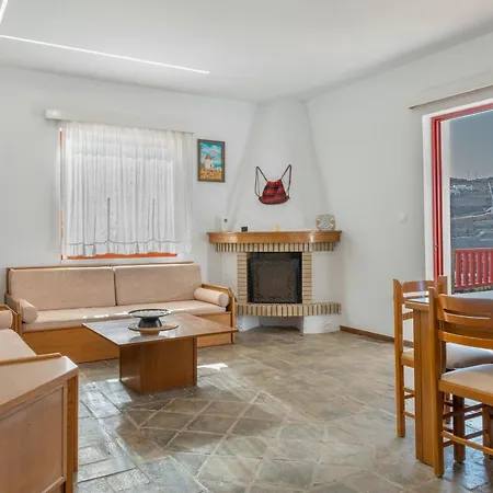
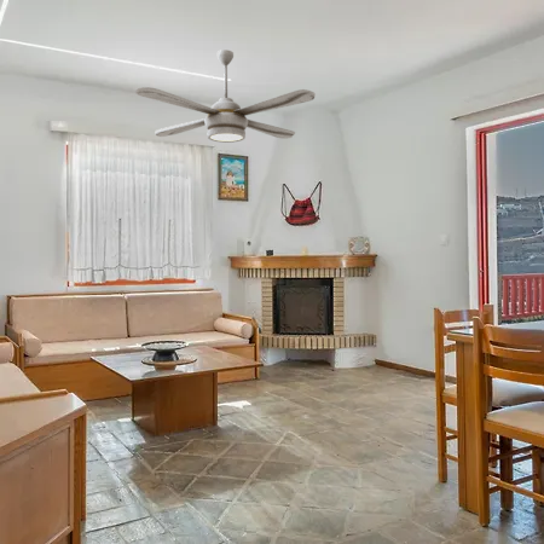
+ ceiling fan (225, 96)
